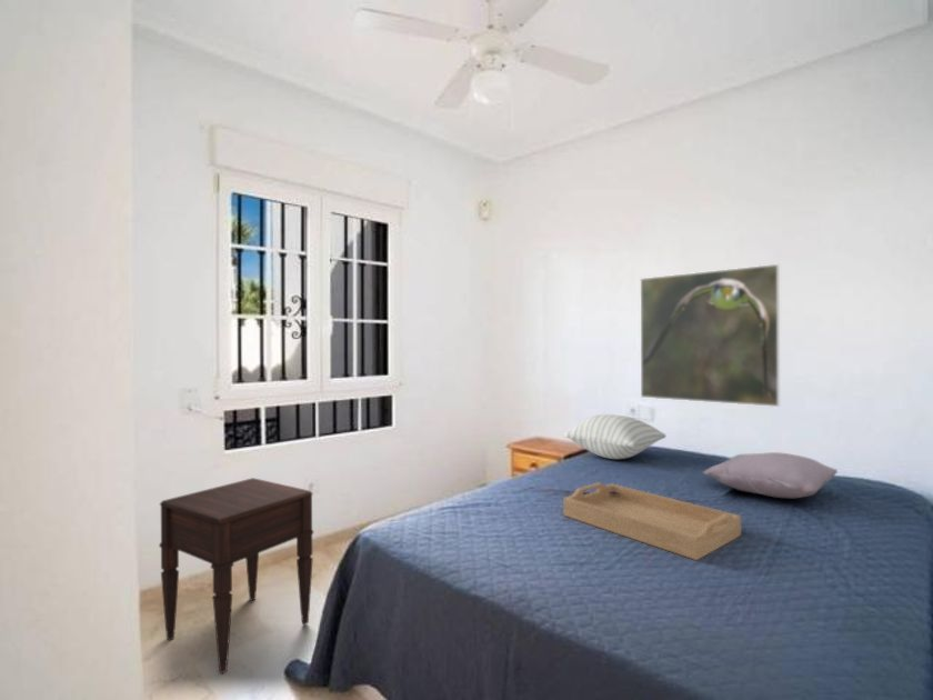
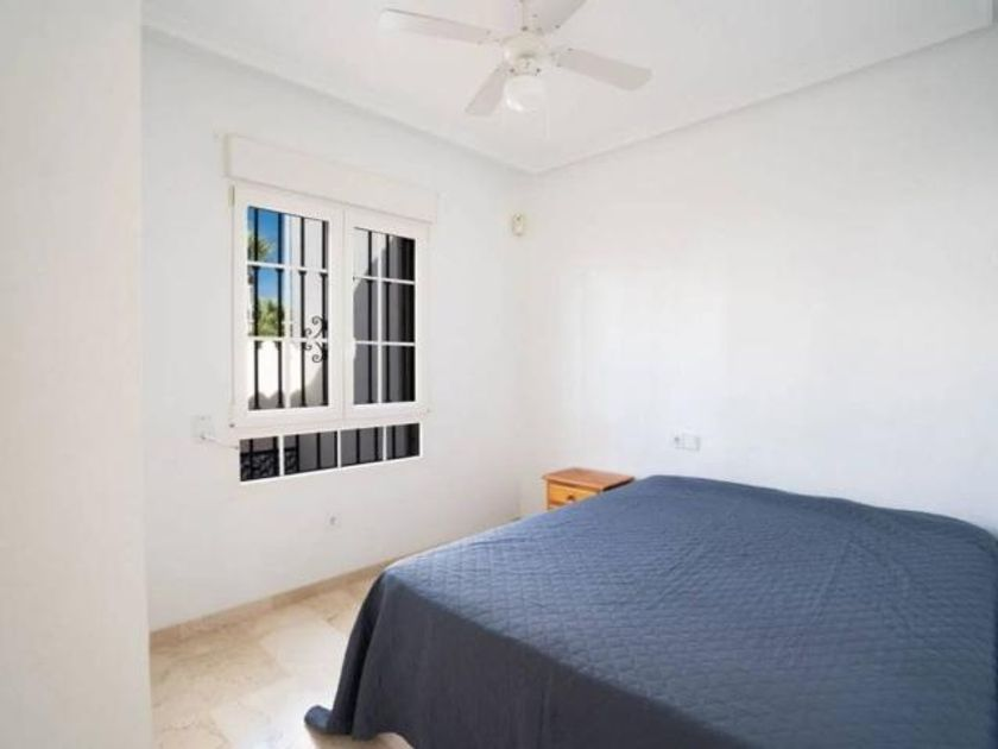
- pillow (769, 472)
- serving tray (646, 512)
- nightstand (237, 561)
- pillow (614, 436)
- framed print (703, 337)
